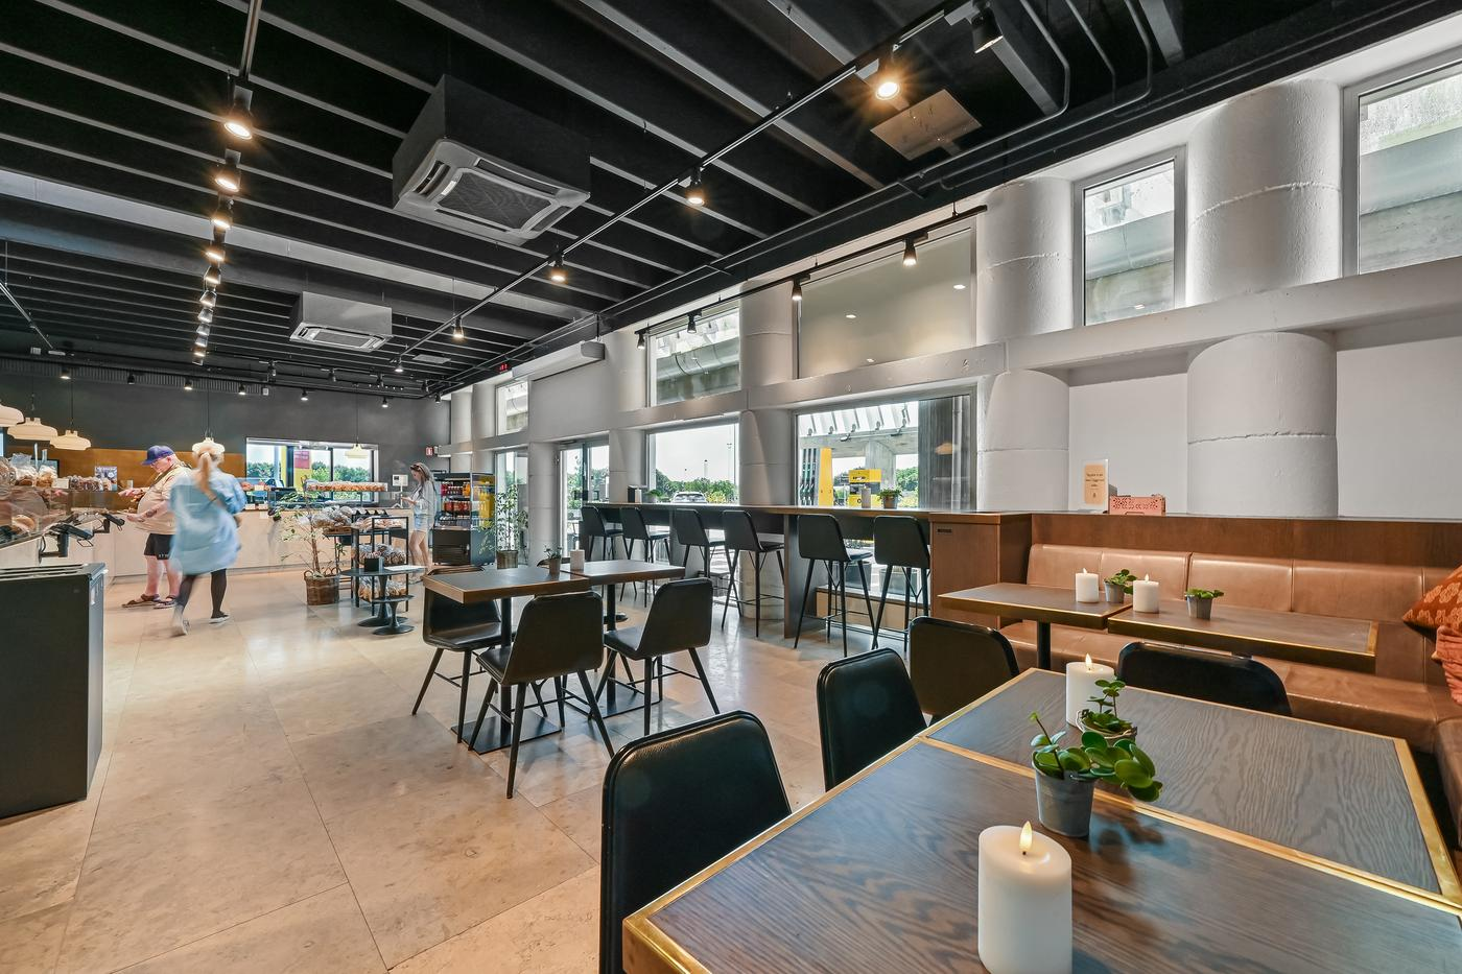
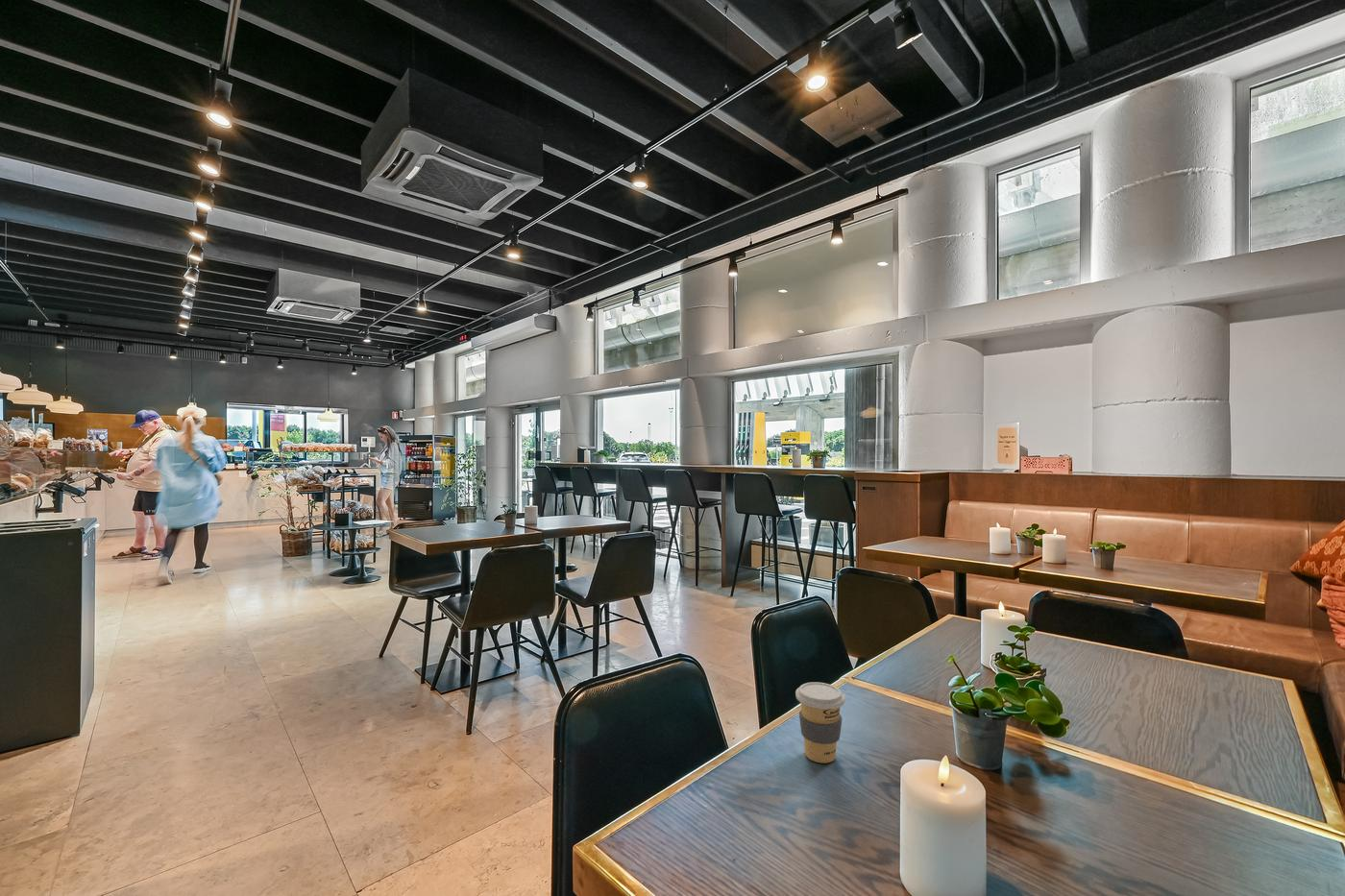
+ coffee cup (819, 722)
